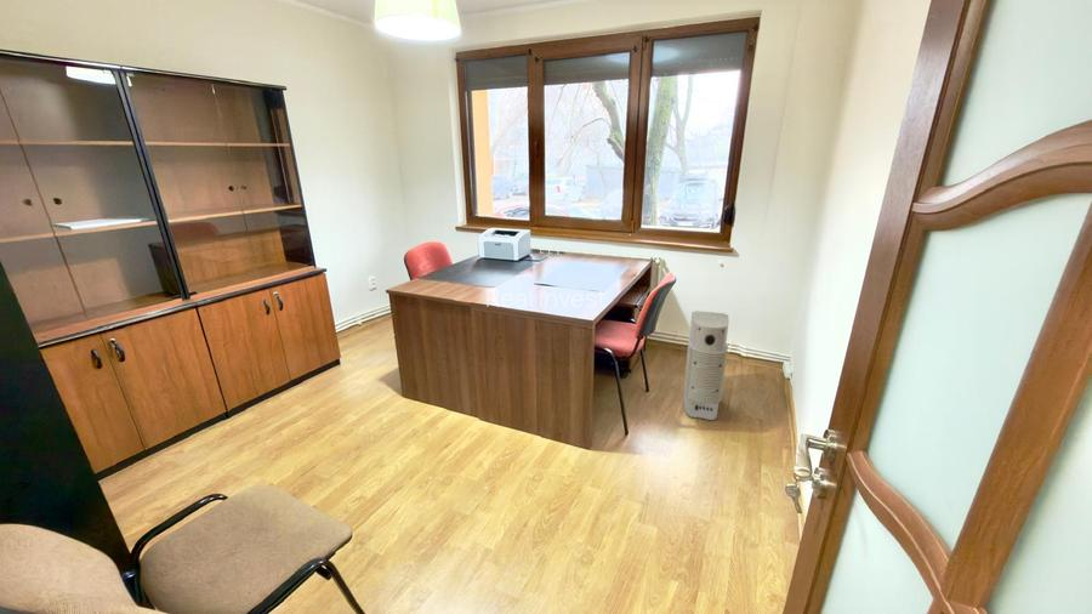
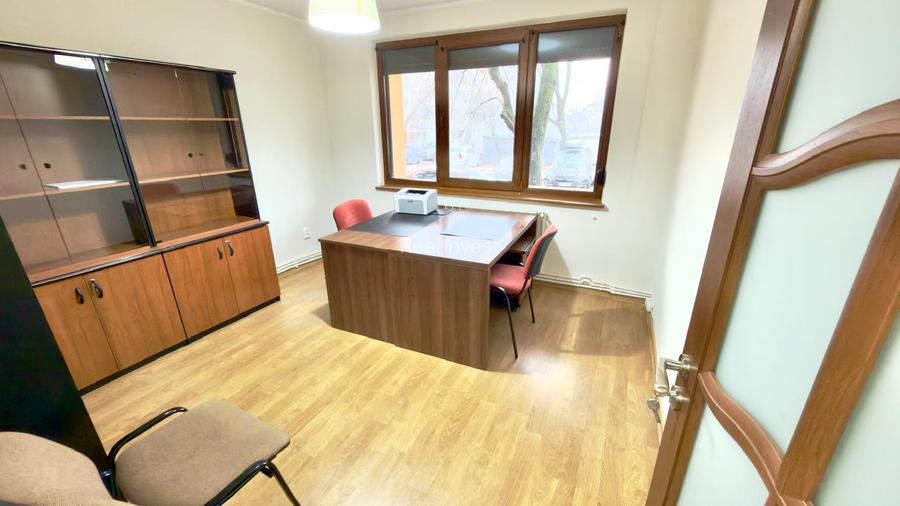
- air purifier (705, 363)
